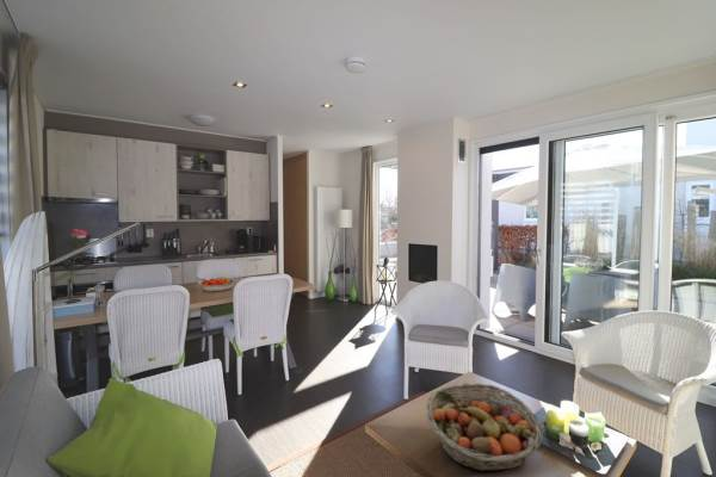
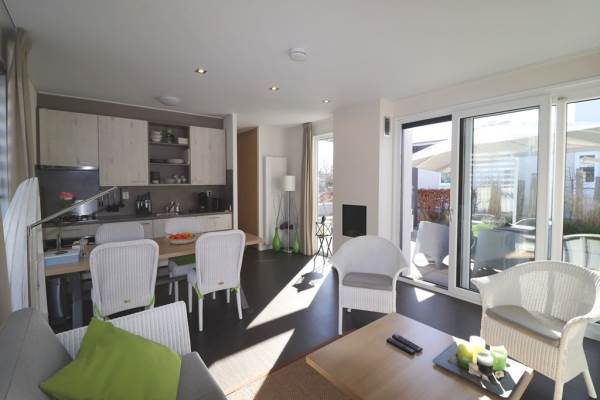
- fruit basket (481, 425)
